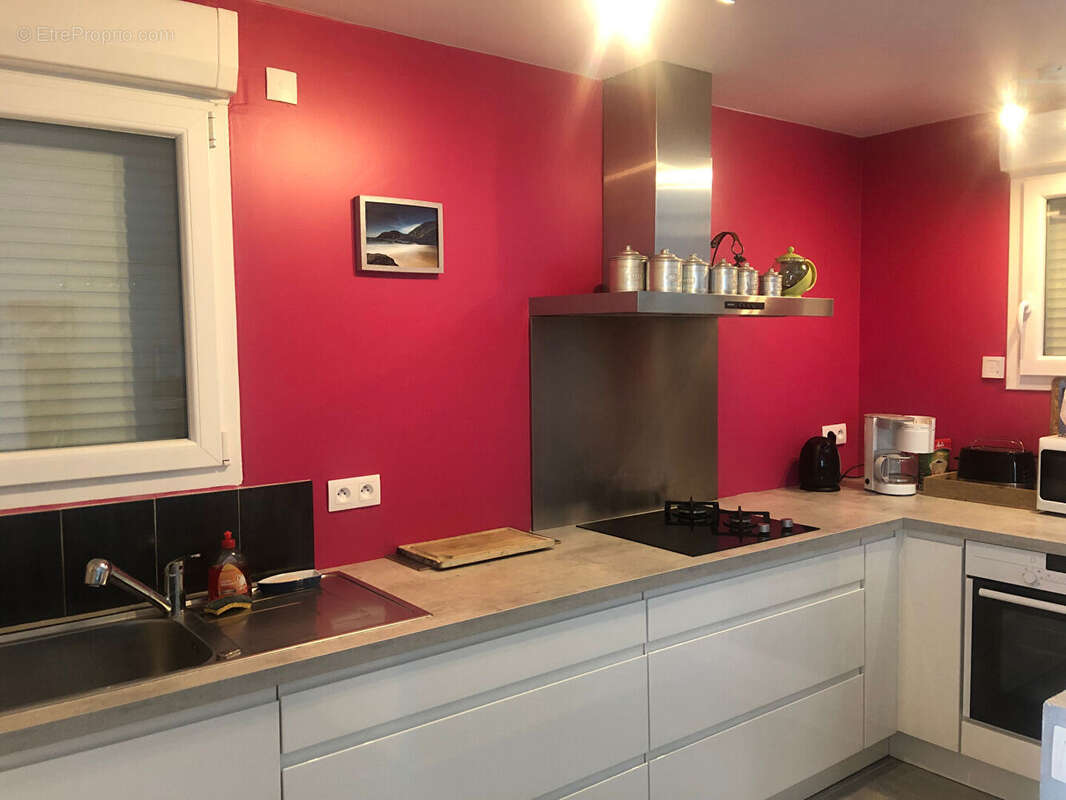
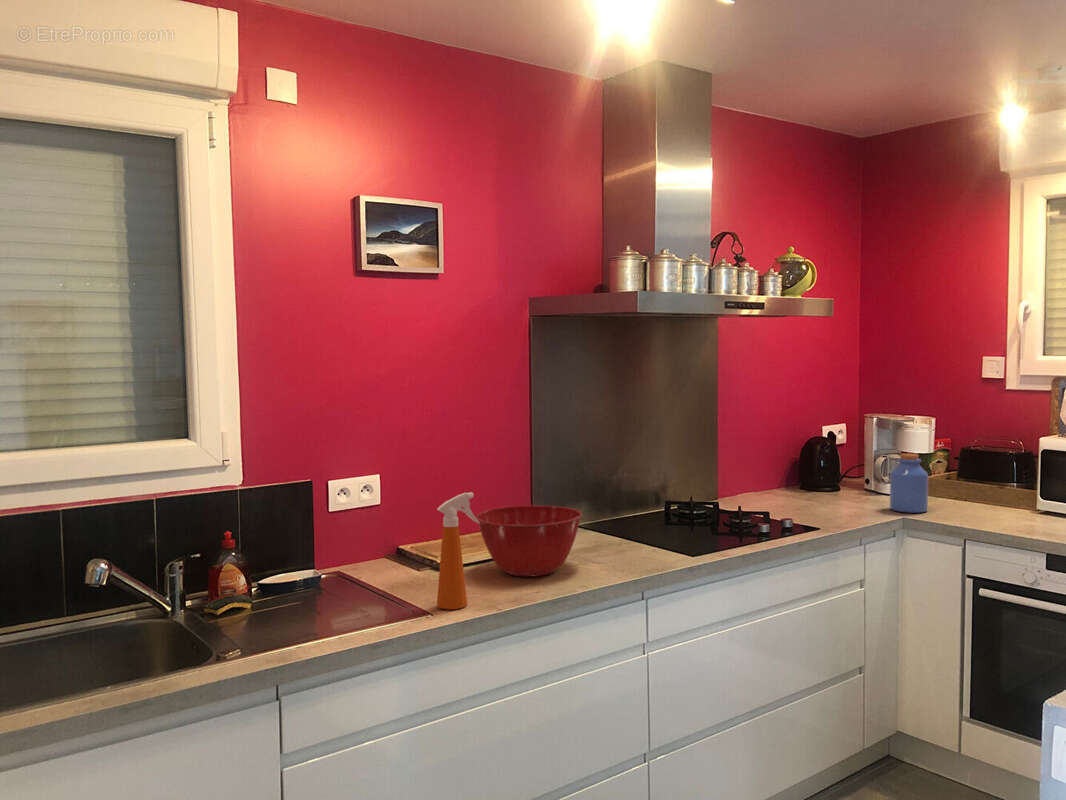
+ spray bottle (458, 549)
+ mixing bowl (529, 542)
+ jar (908, 482)
